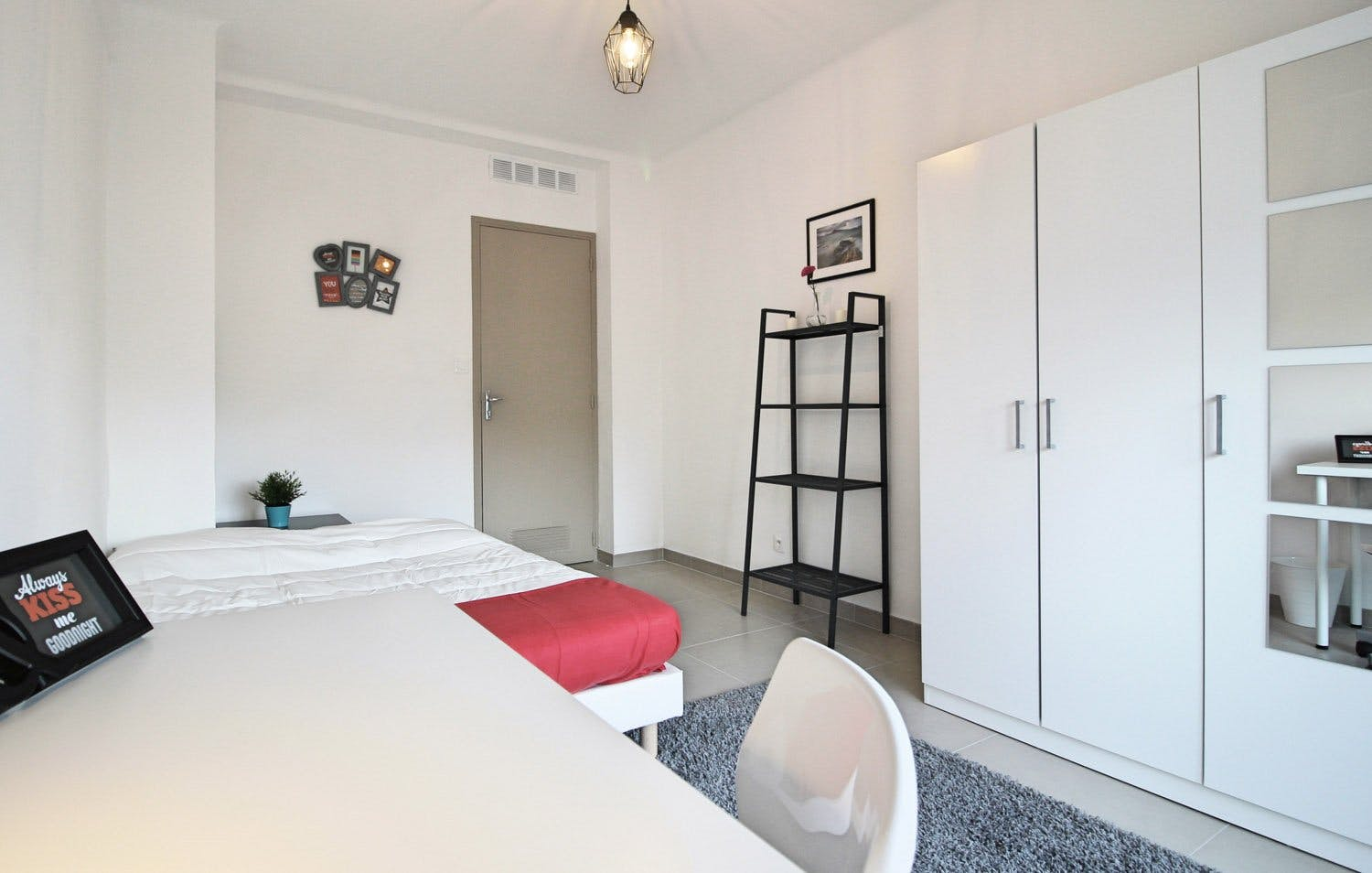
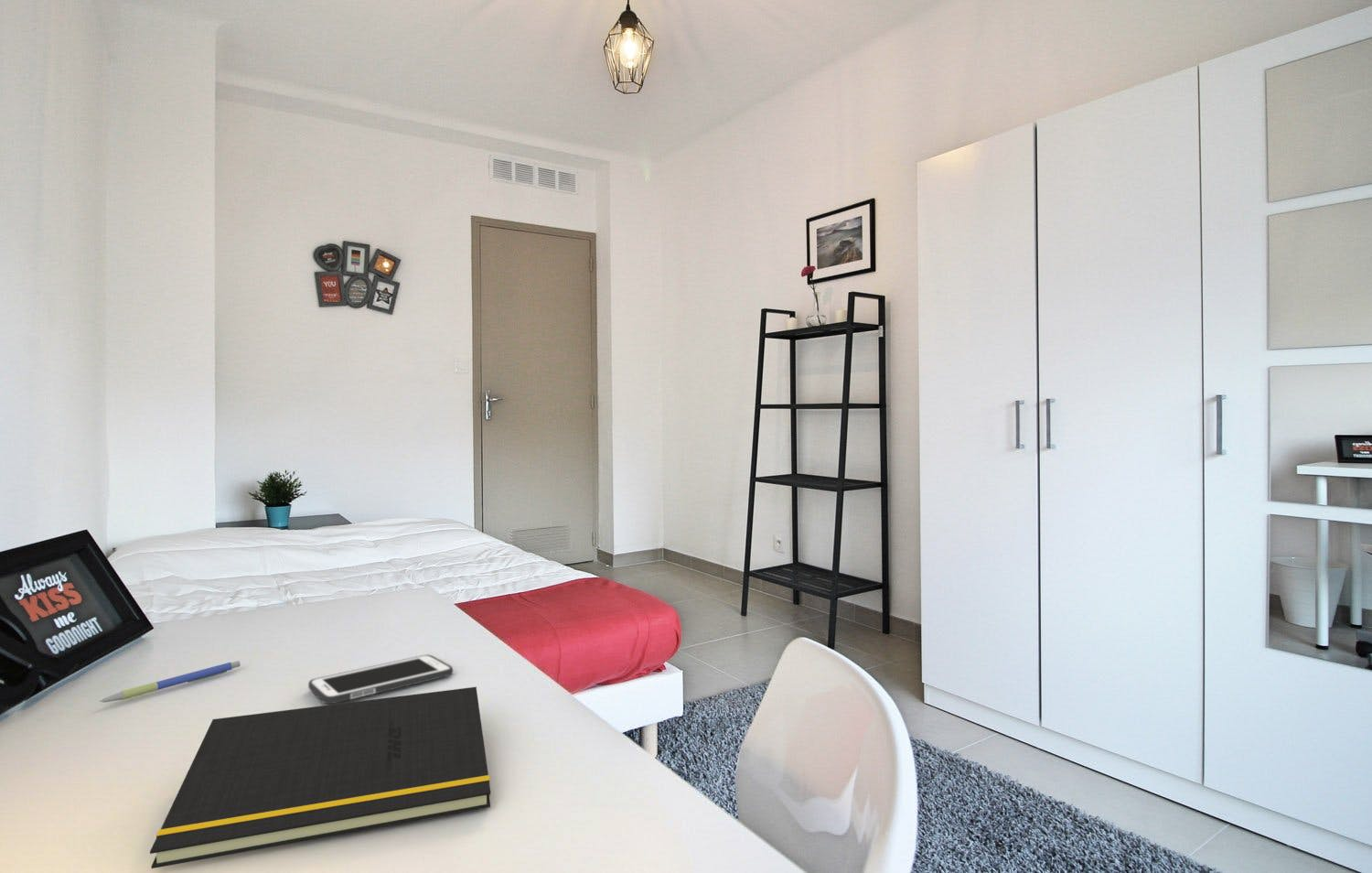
+ cell phone (382, 677)
+ pen (174, 681)
+ notepad (344, 760)
